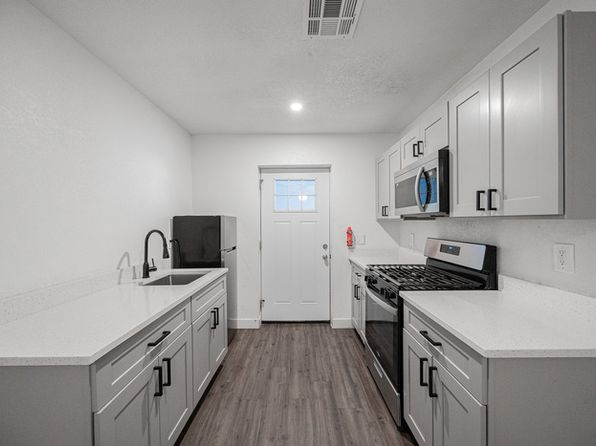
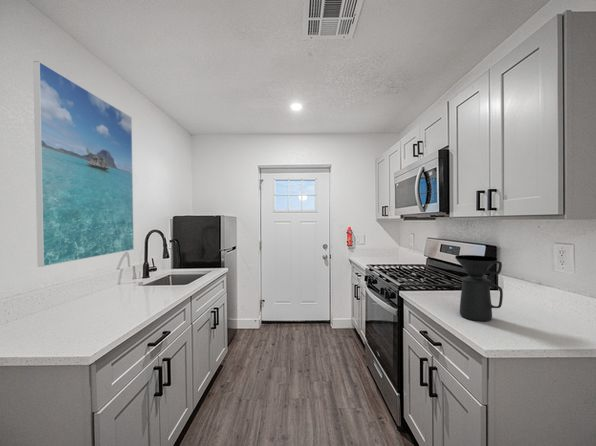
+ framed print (94, 176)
+ coffee maker (475, 287)
